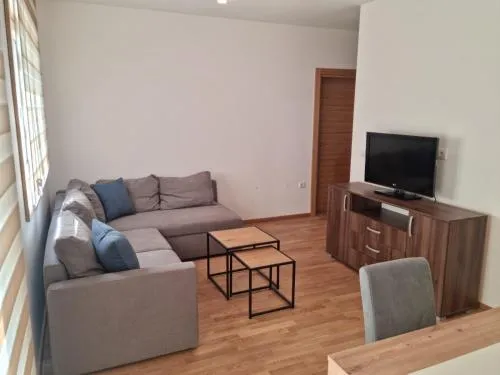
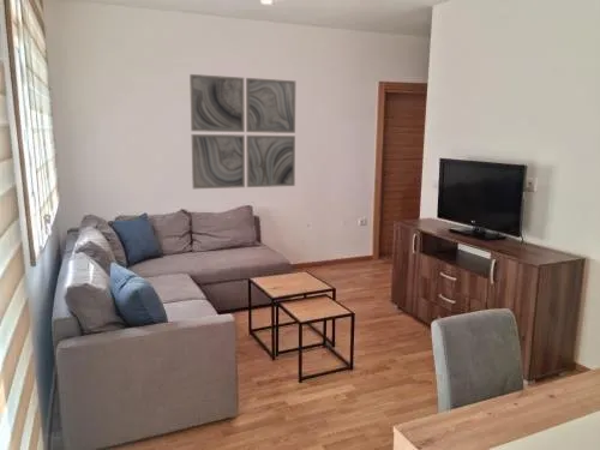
+ wall art (246, 131)
